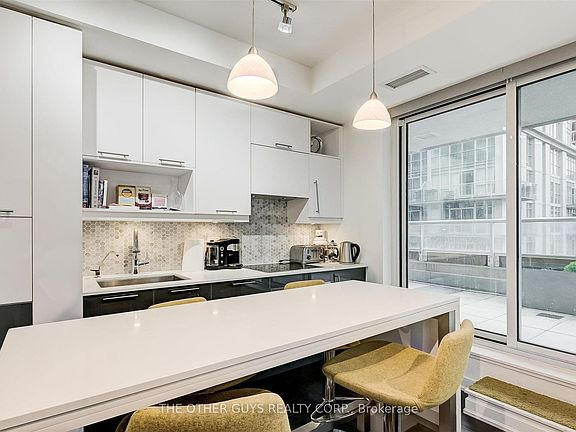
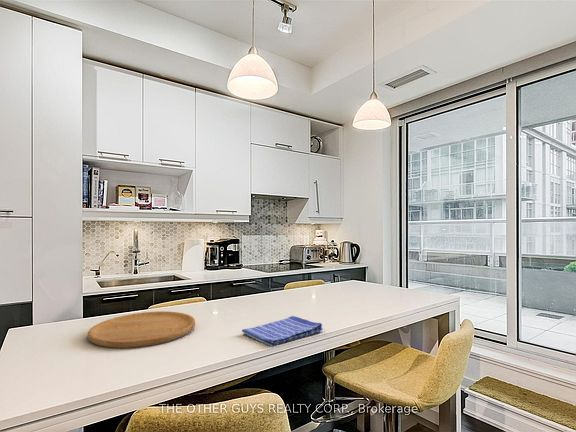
+ dish towel (283, 328)
+ cutting board (144, 327)
